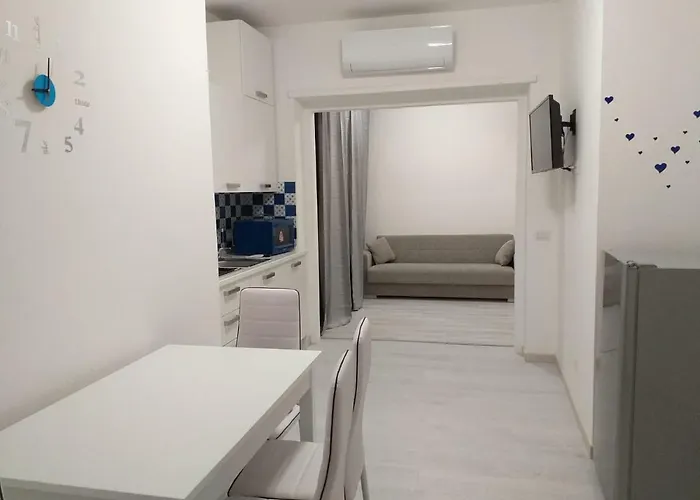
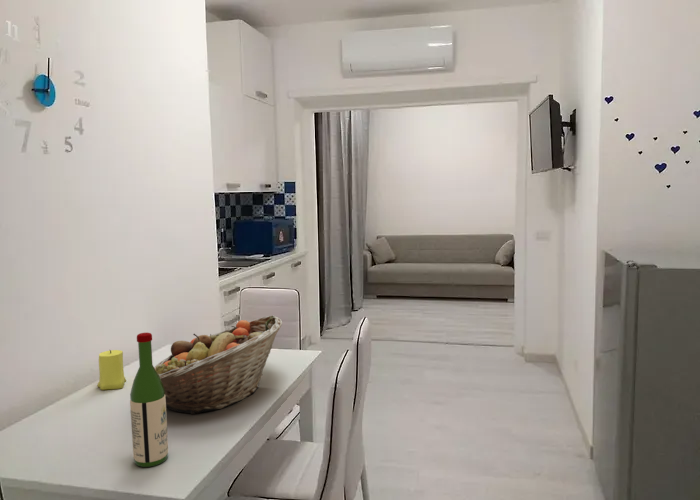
+ fruit basket (217, 358)
+ candle (113, 367)
+ wine bottle (147, 397)
